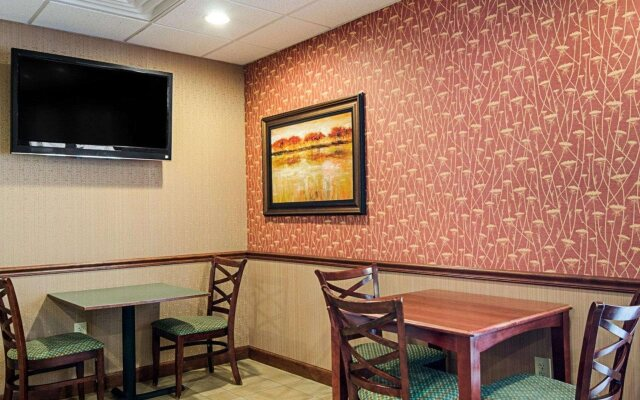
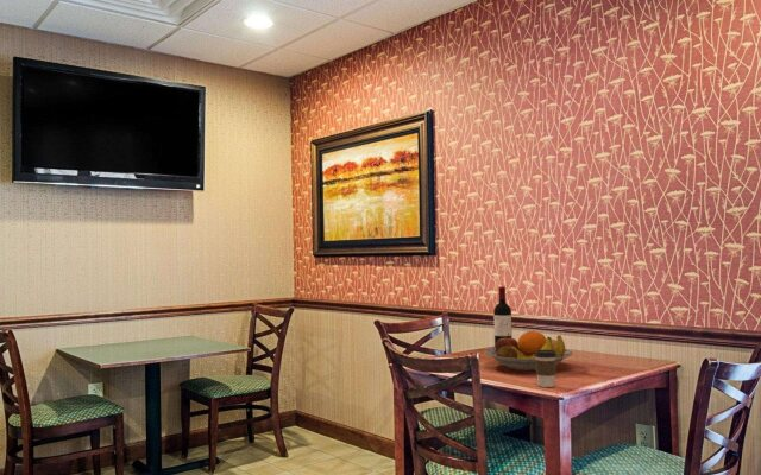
+ wine bottle (502, 318)
+ fruit bowl (528, 348)
+ coffee cup (546, 368)
